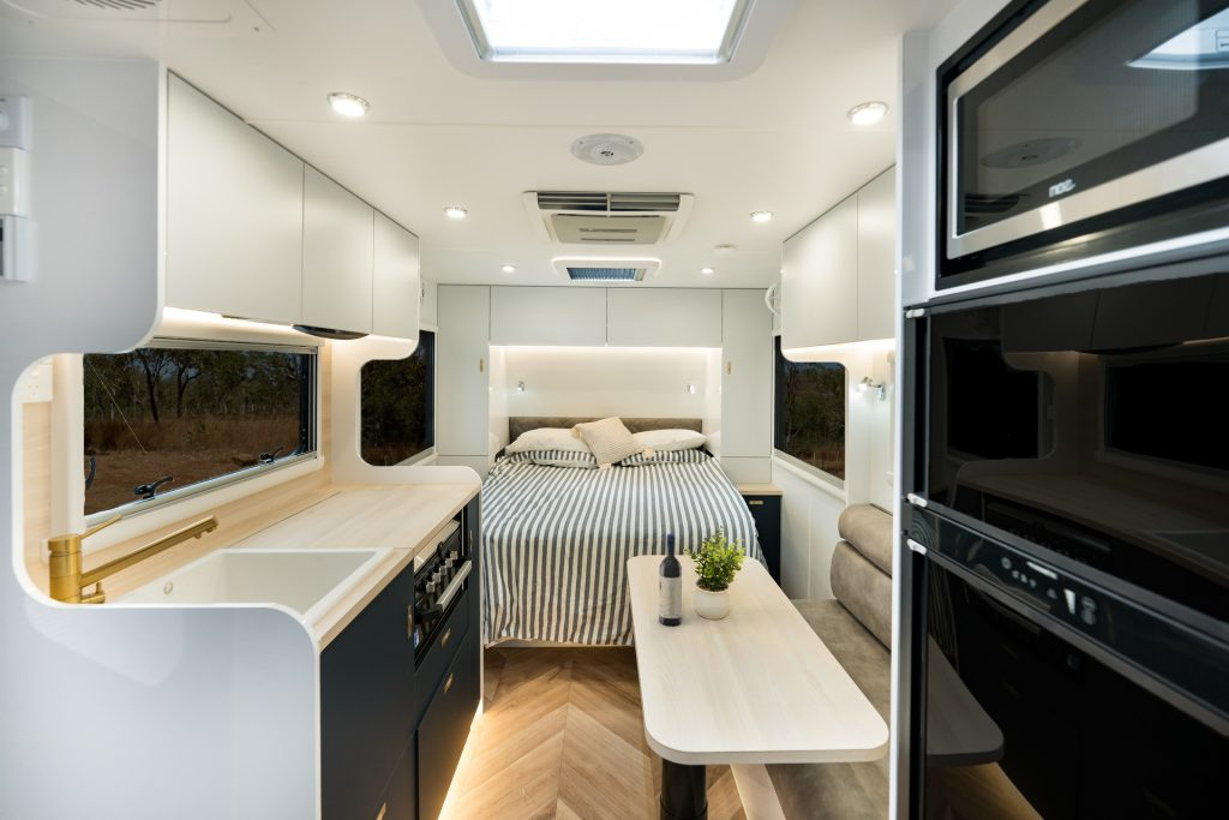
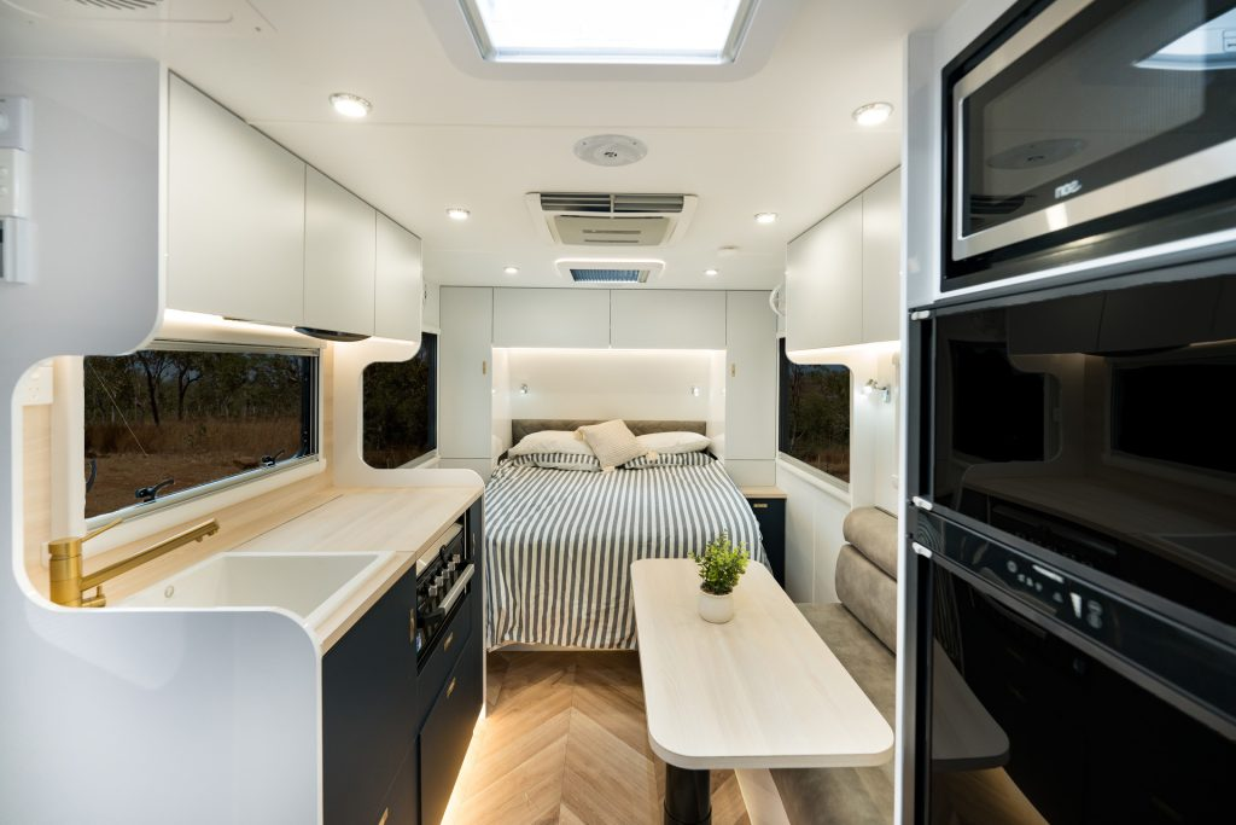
- wine bottle (670, 577)
